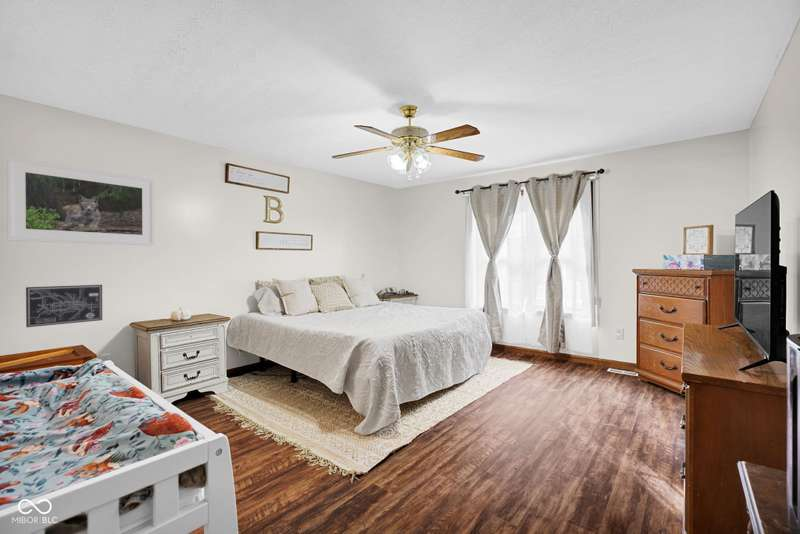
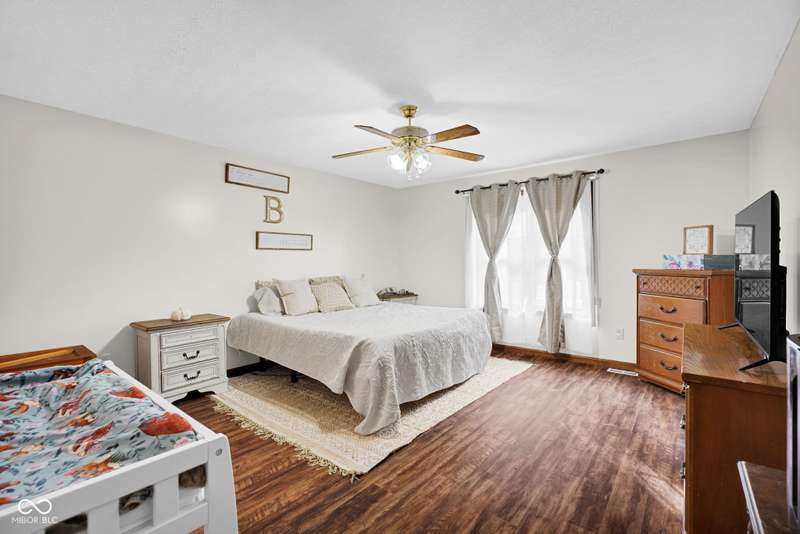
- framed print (89, 206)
- wall art (66, 304)
